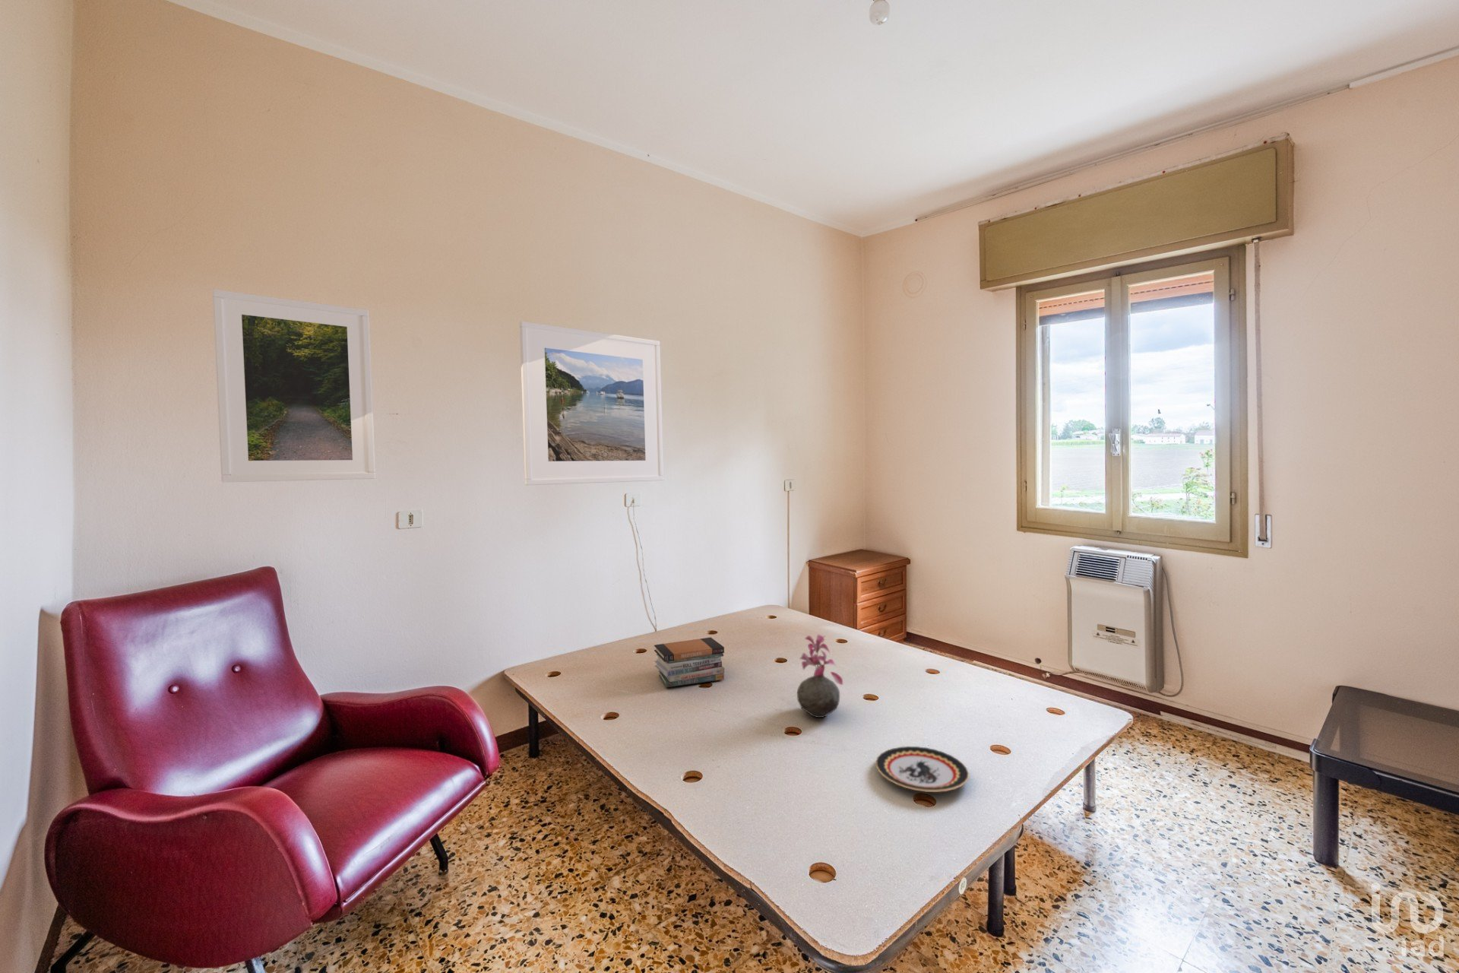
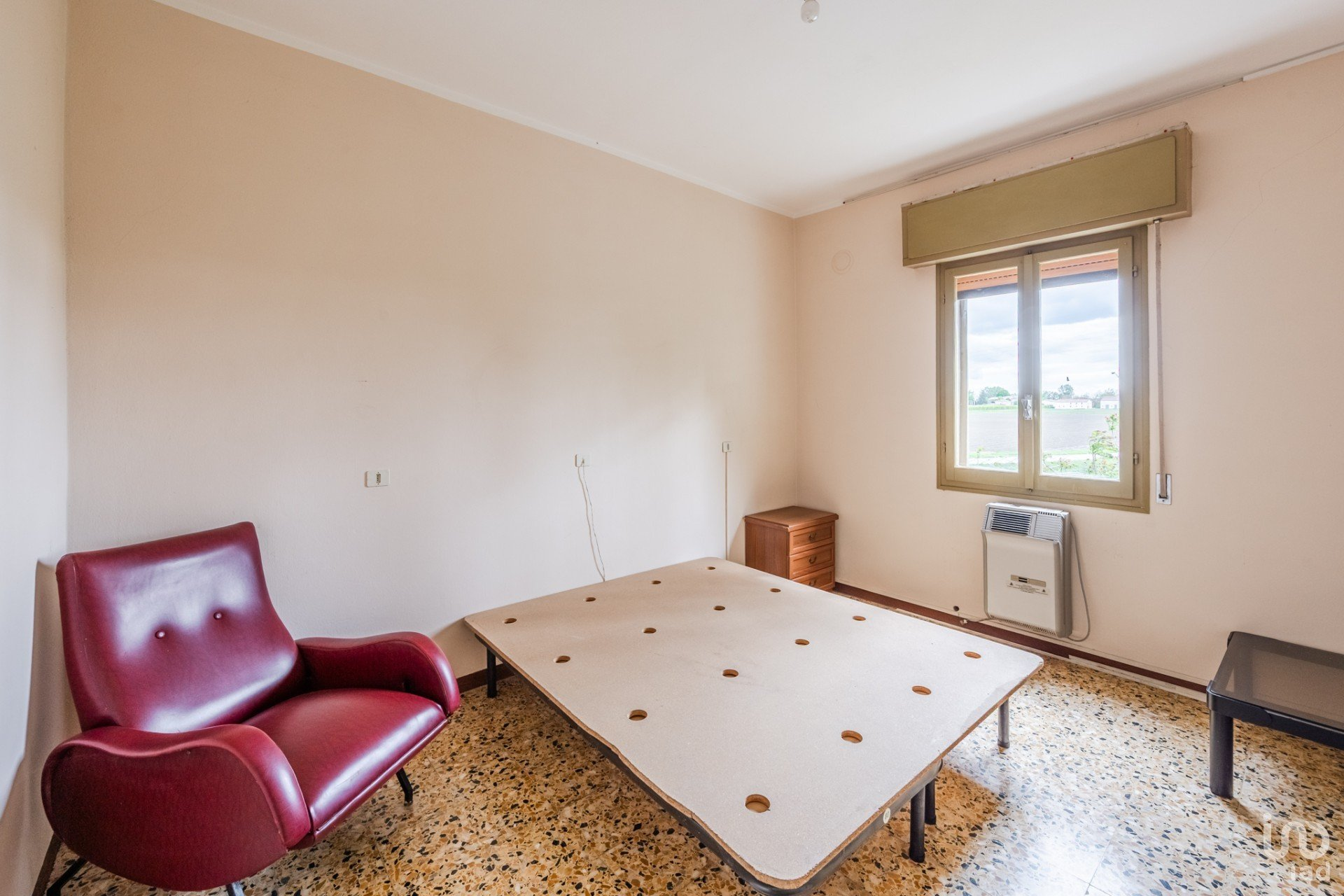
- vase (820, 675)
- plate (921, 770)
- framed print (597, 407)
- book stack (688, 661)
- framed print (300, 391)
